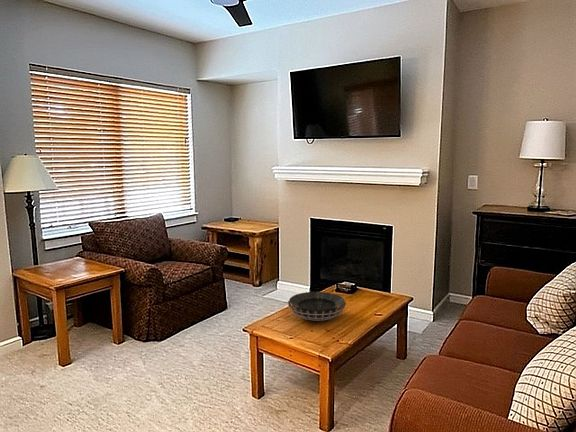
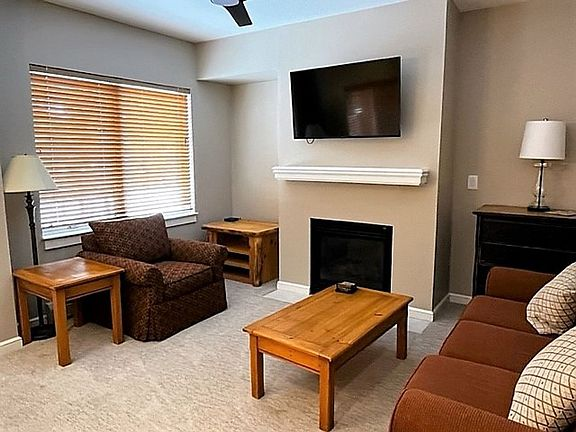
- decorative bowl (316, 308)
